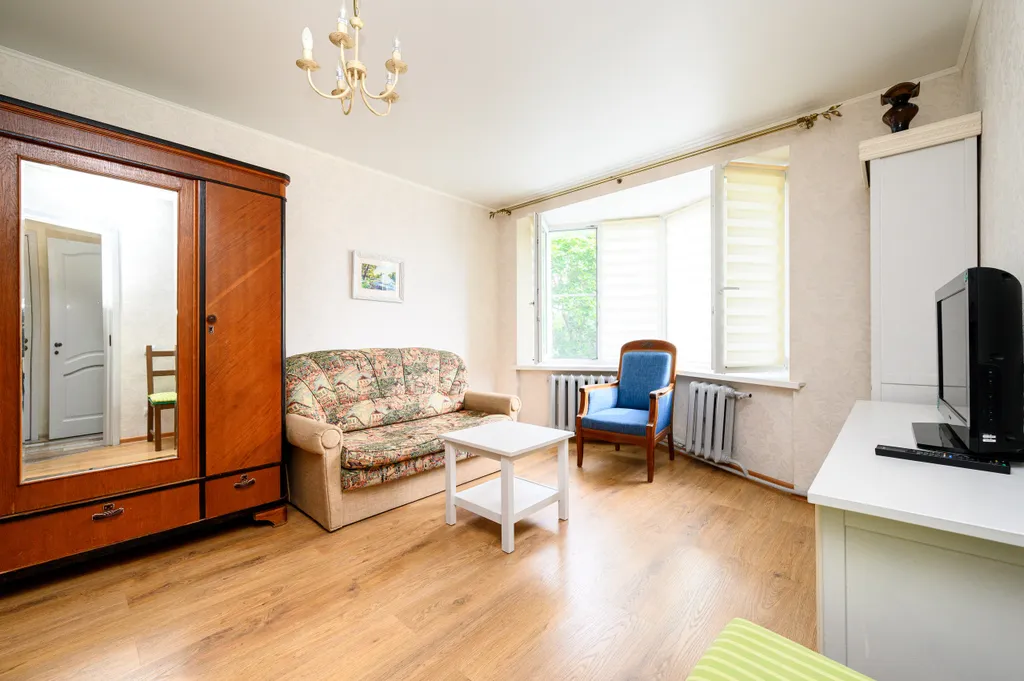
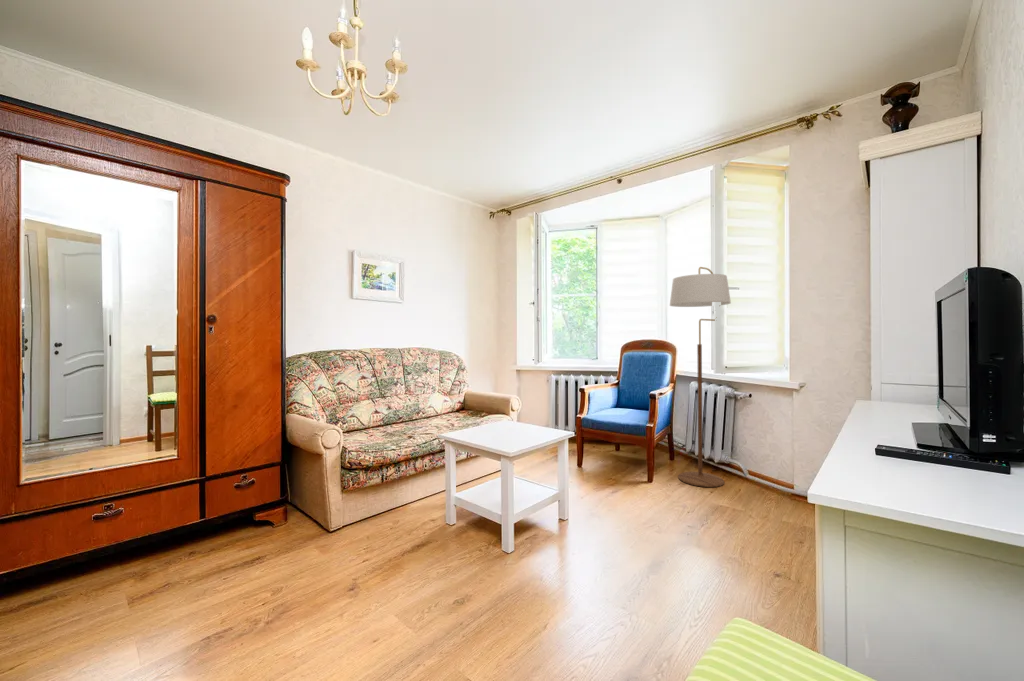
+ floor lamp (701, 372)
